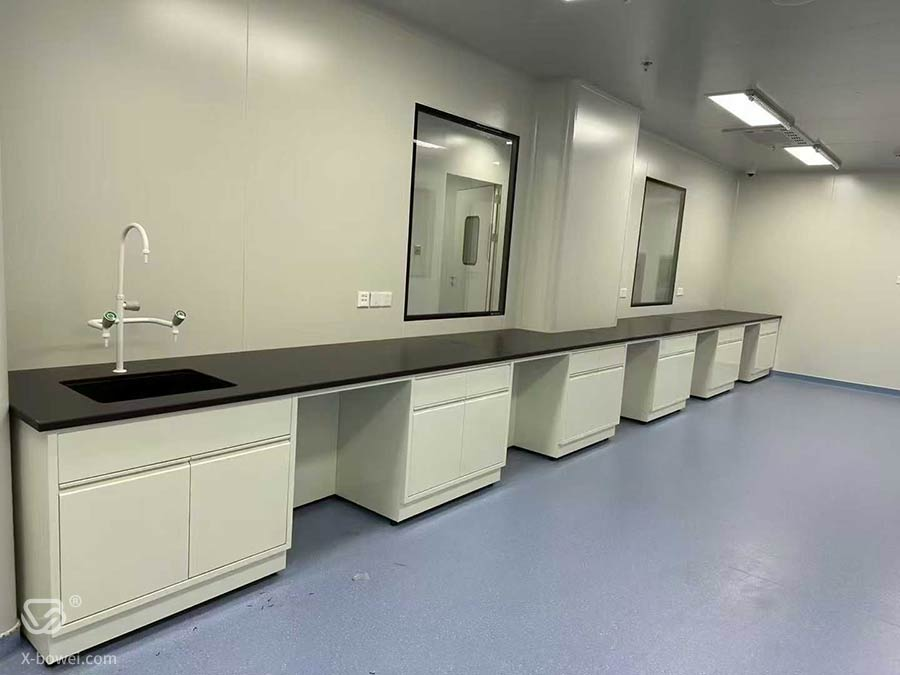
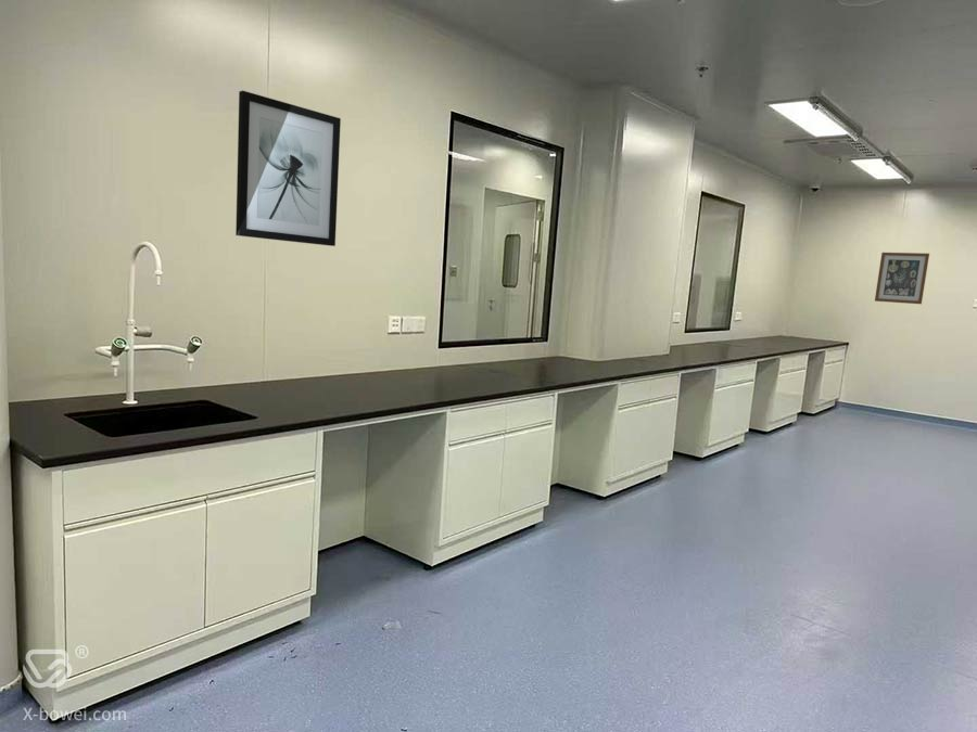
+ wall art (290, 174)
+ wall art (901, 278)
